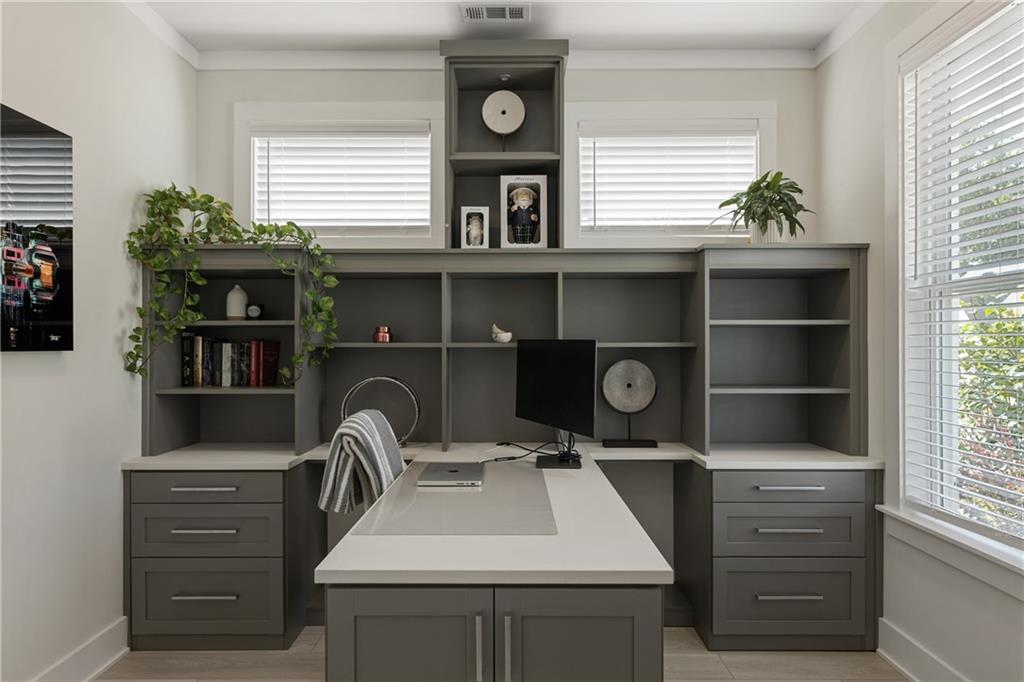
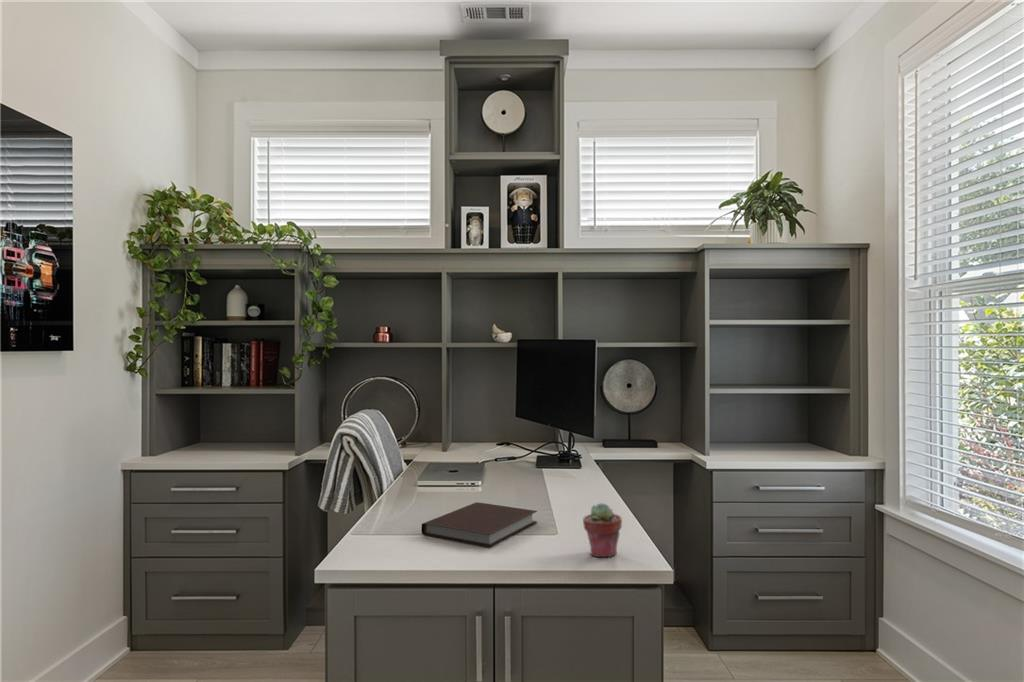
+ notebook (481, 522)
+ potted succulent (602, 527)
